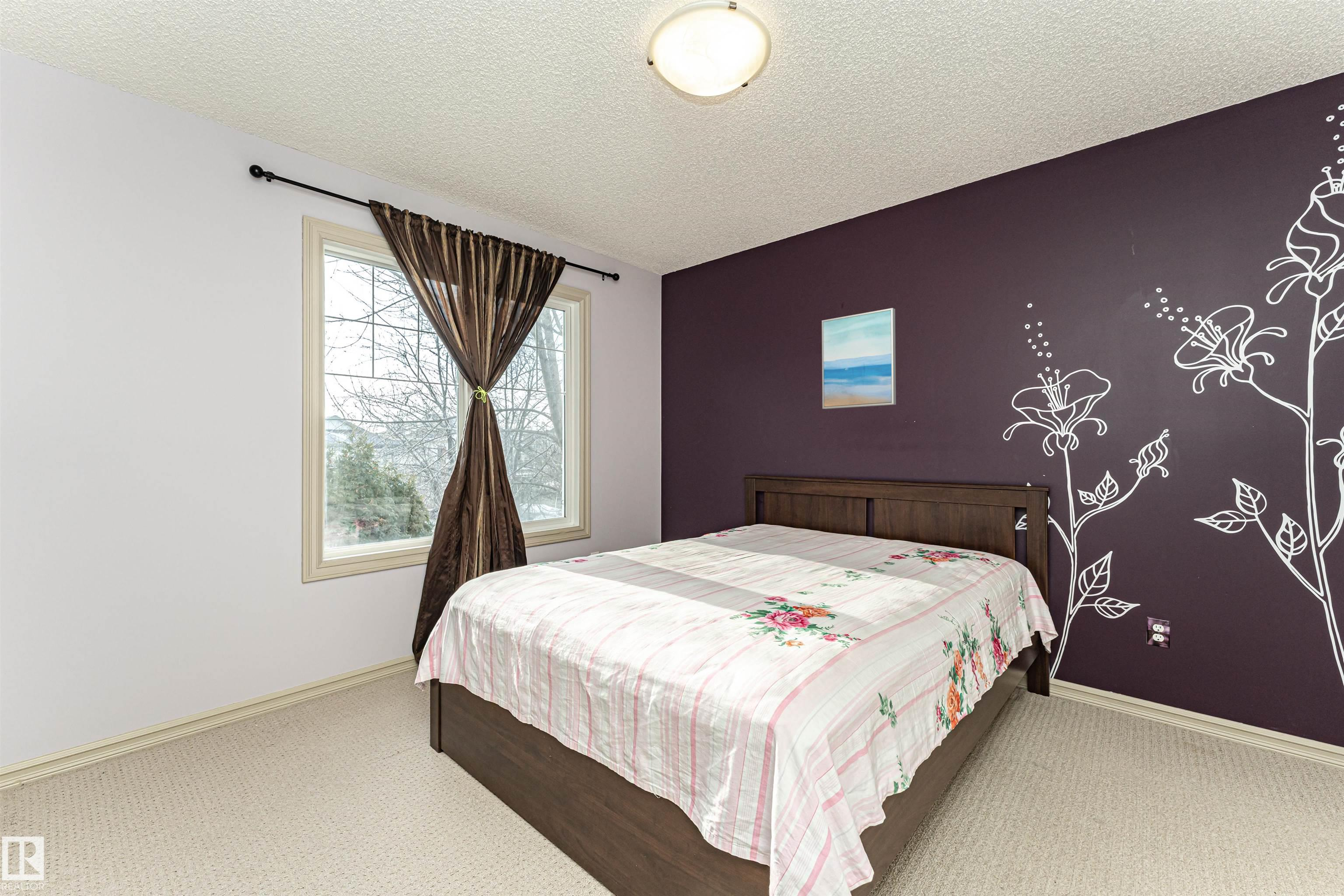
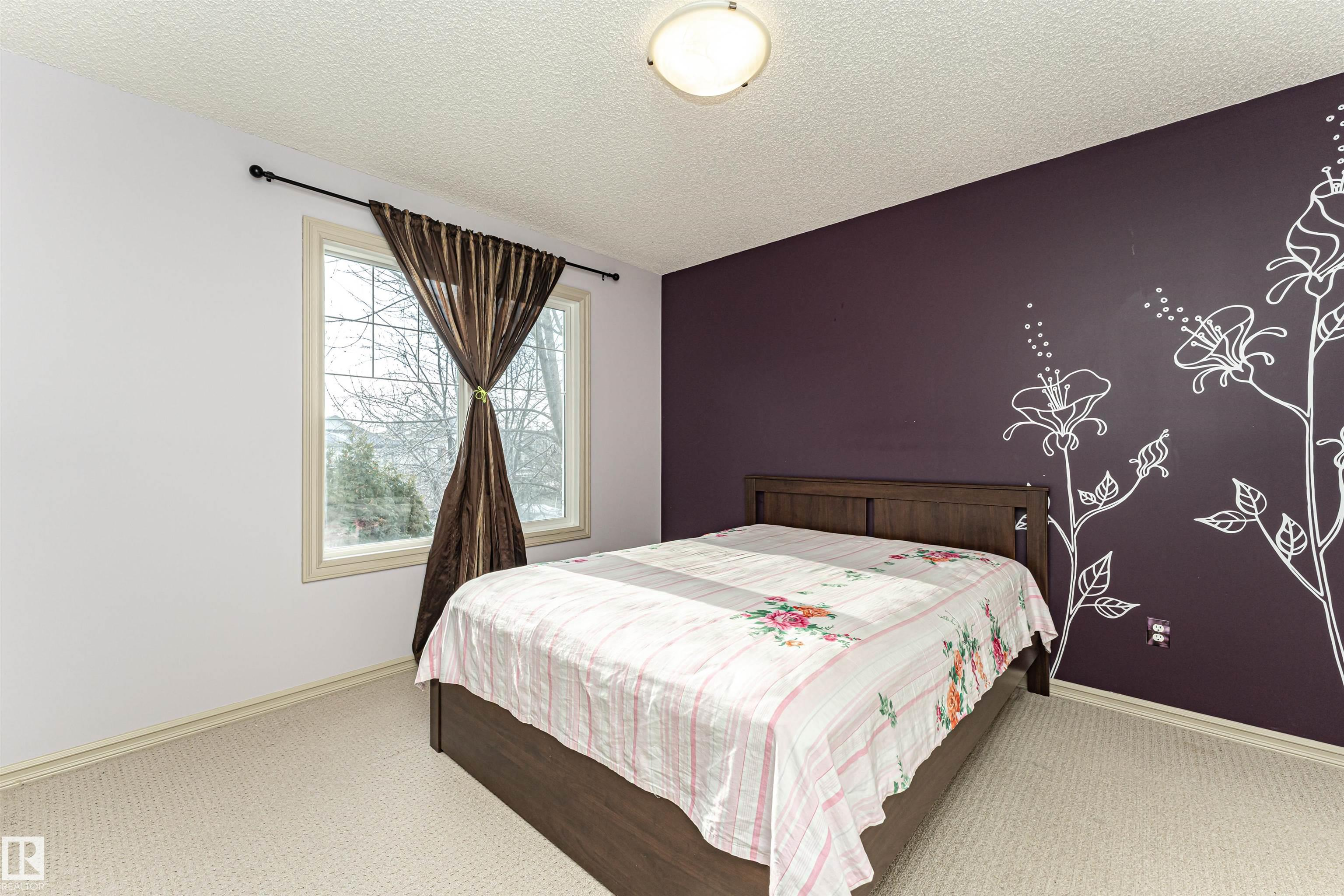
- wall art (857, 360)
